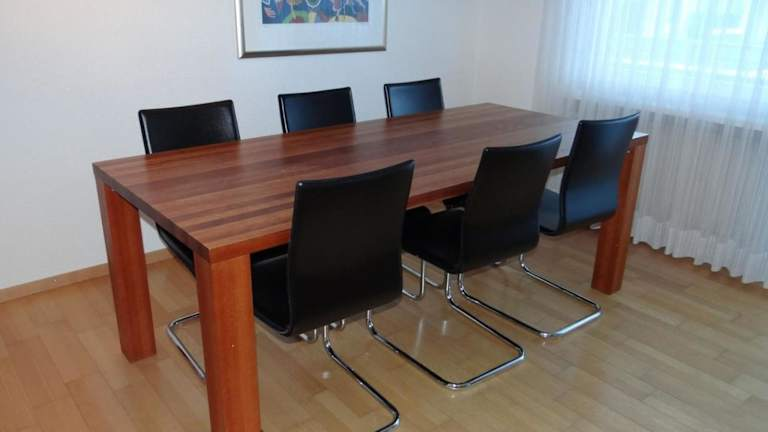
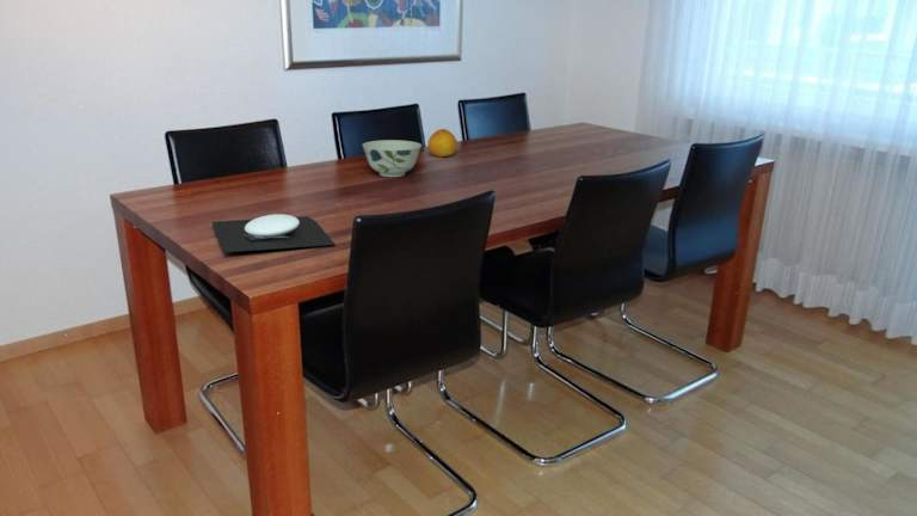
+ fruit (442, 142)
+ bowl (392, 159)
+ plate (271, 226)
